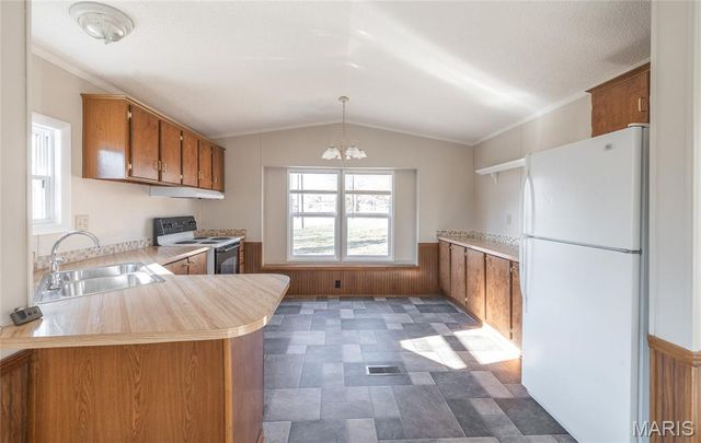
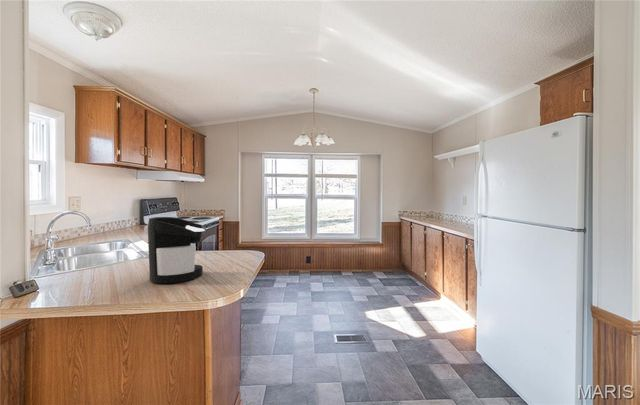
+ coffee maker (178, 246)
